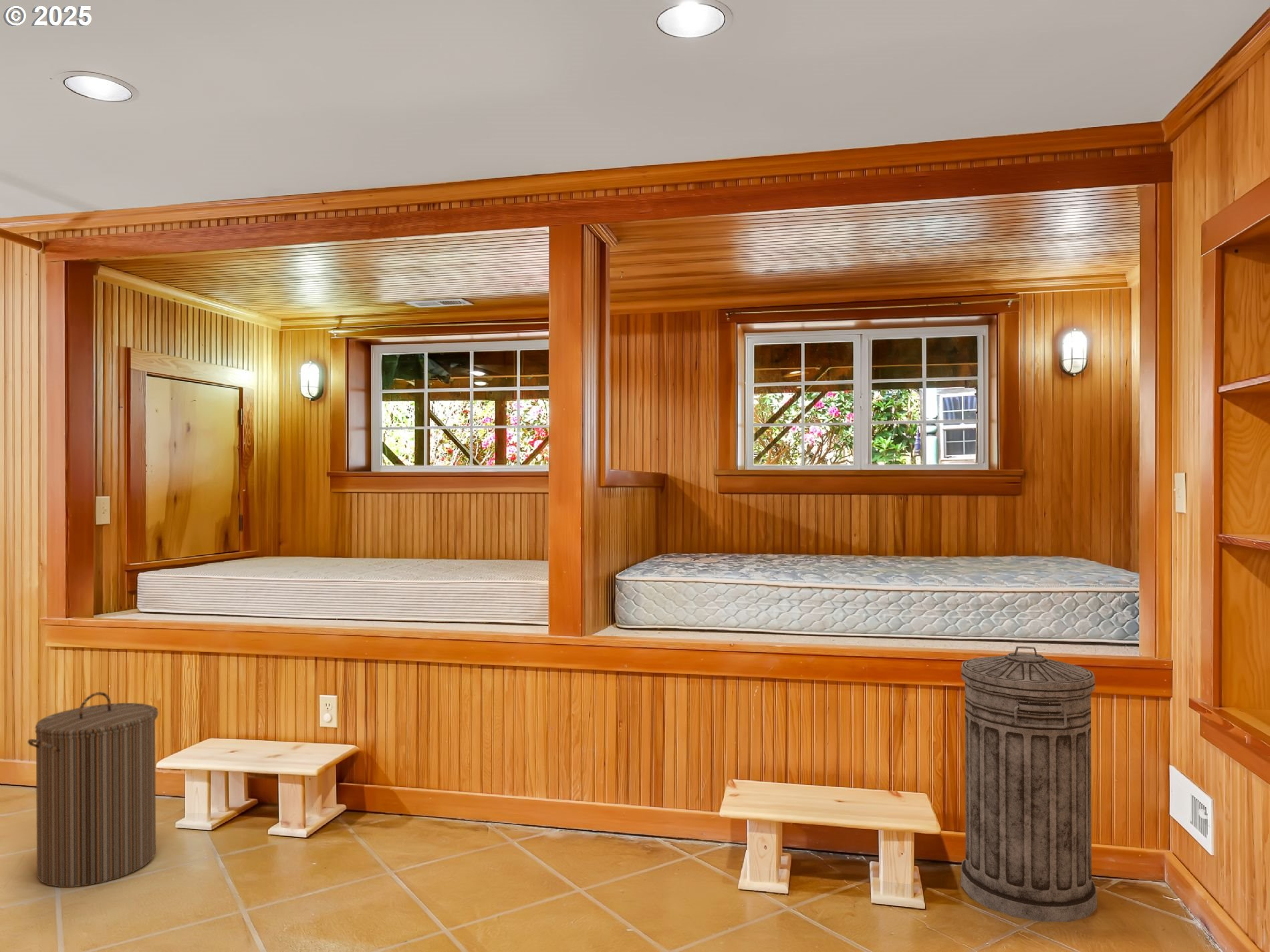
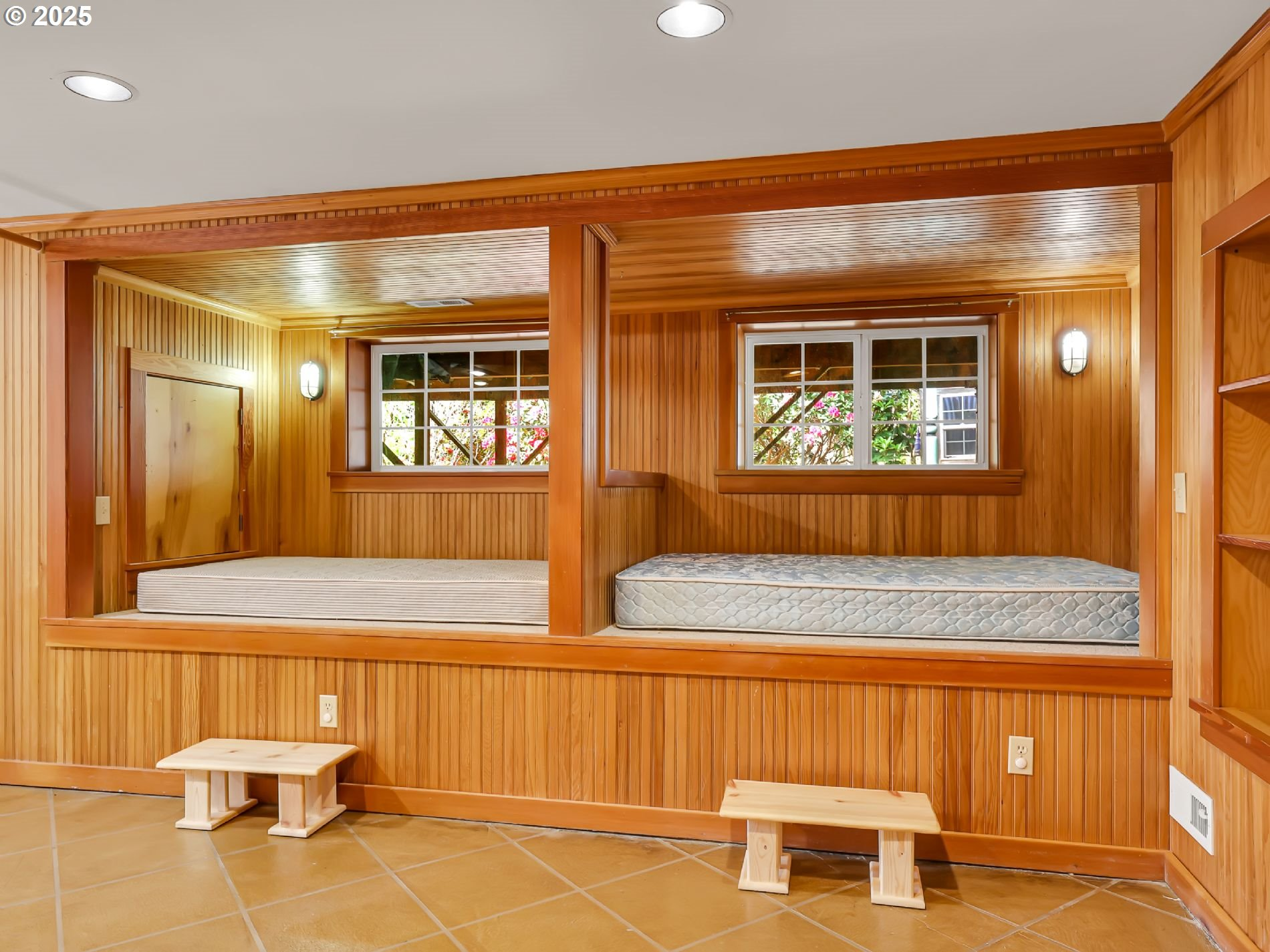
- trash can (1026, 769)
- laundry hamper (98, 778)
